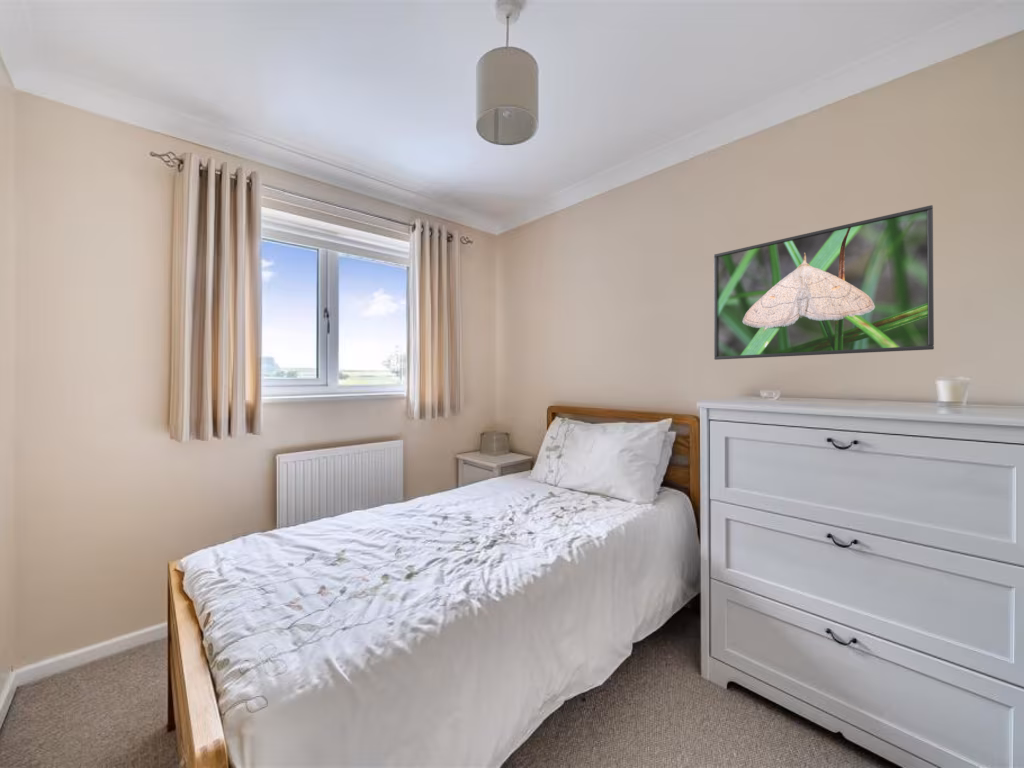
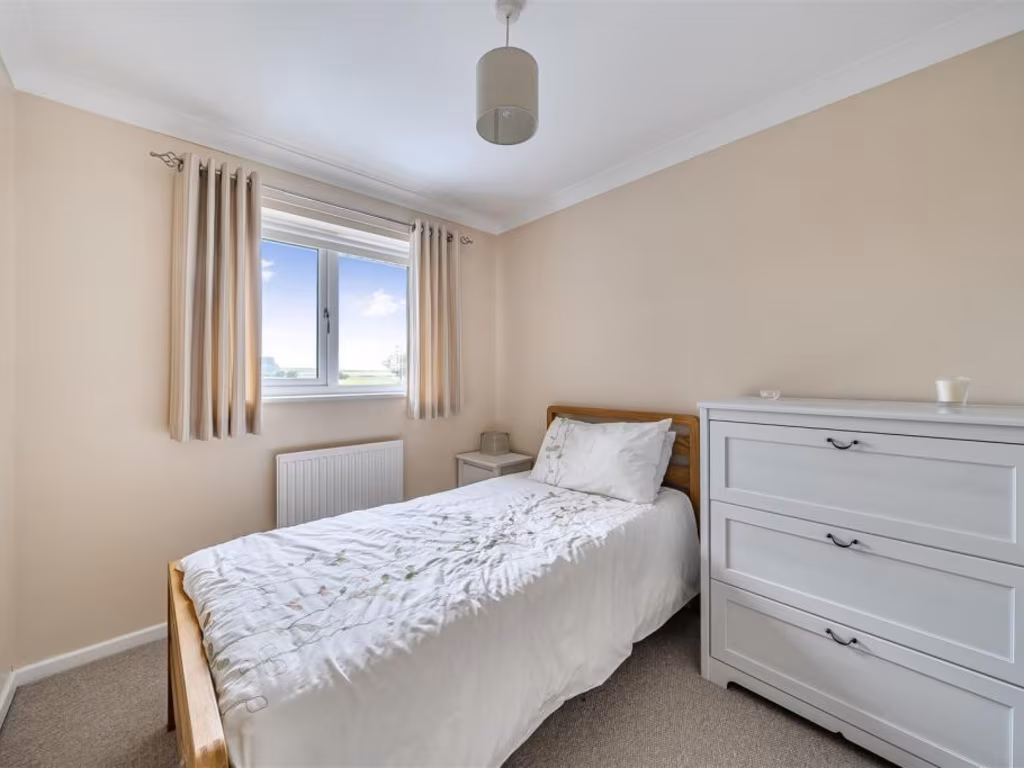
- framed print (806, 294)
